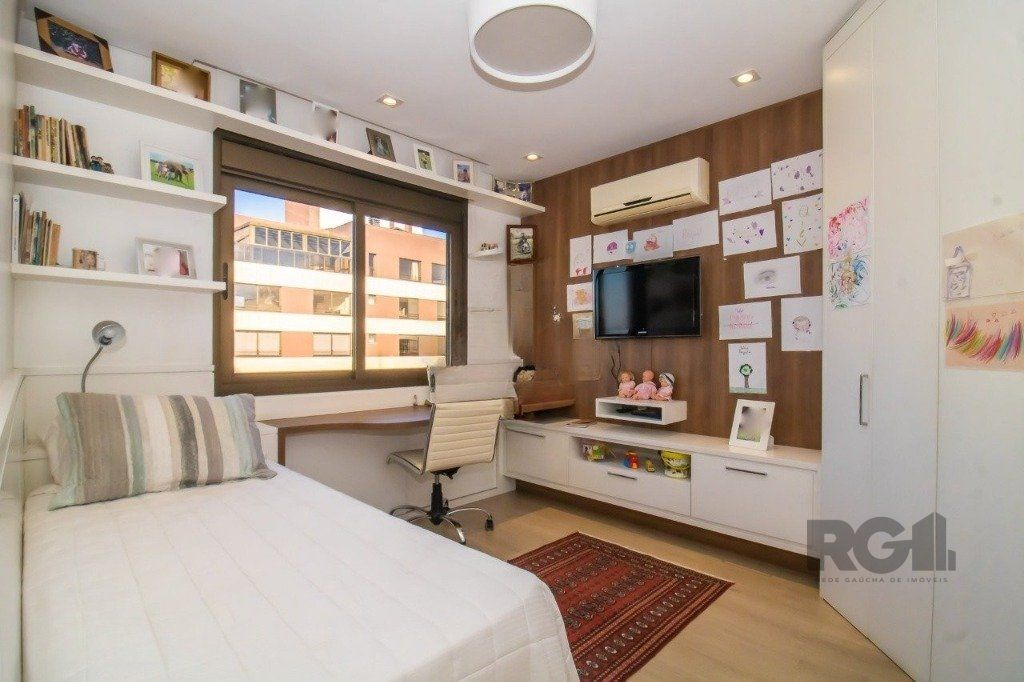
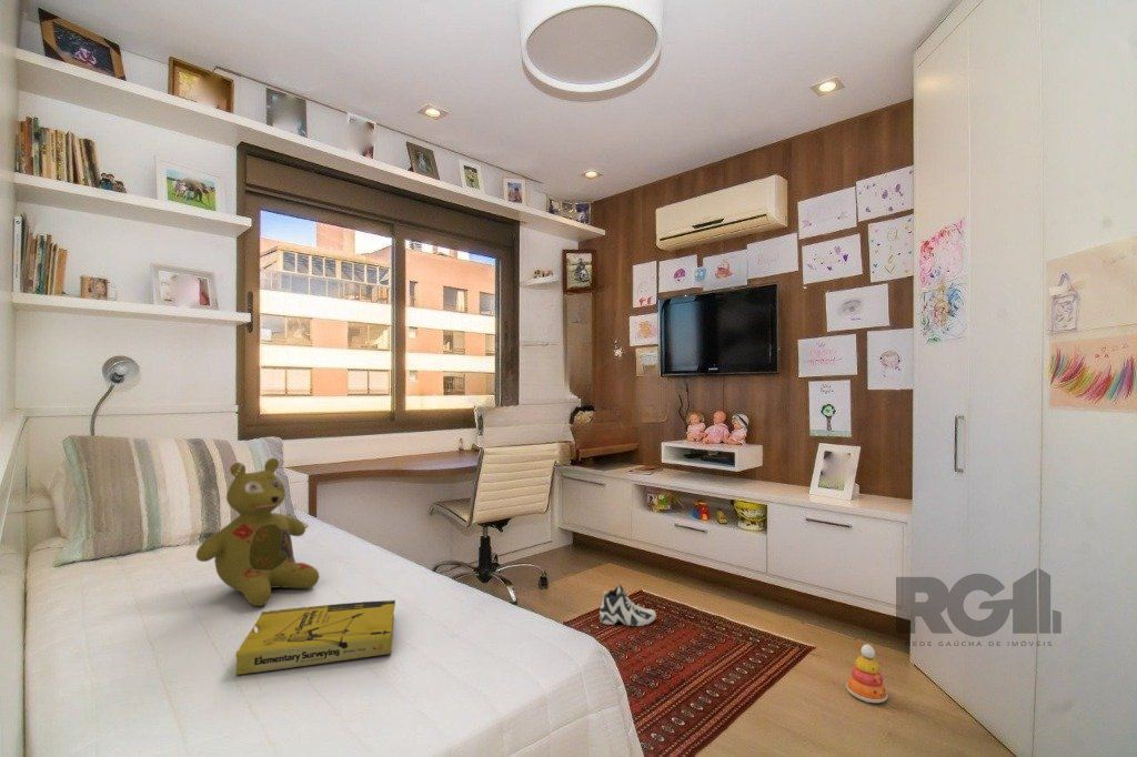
+ stacking toy (866, 669)
+ stuffed bear (265, 526)
+ book (323, 632)
+ sneaker (627, 603)
